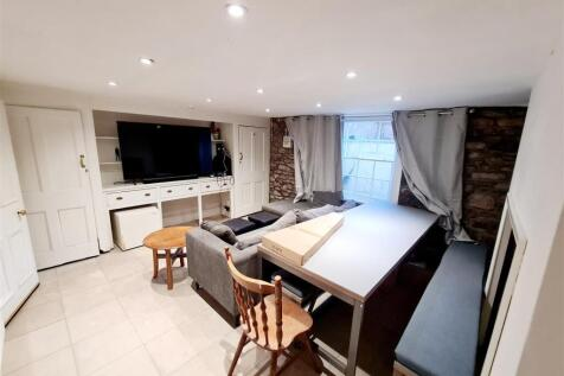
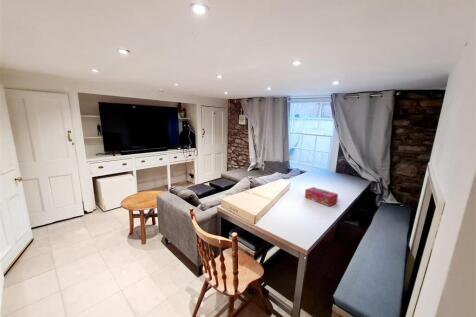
+ tissue box (320, 195)
